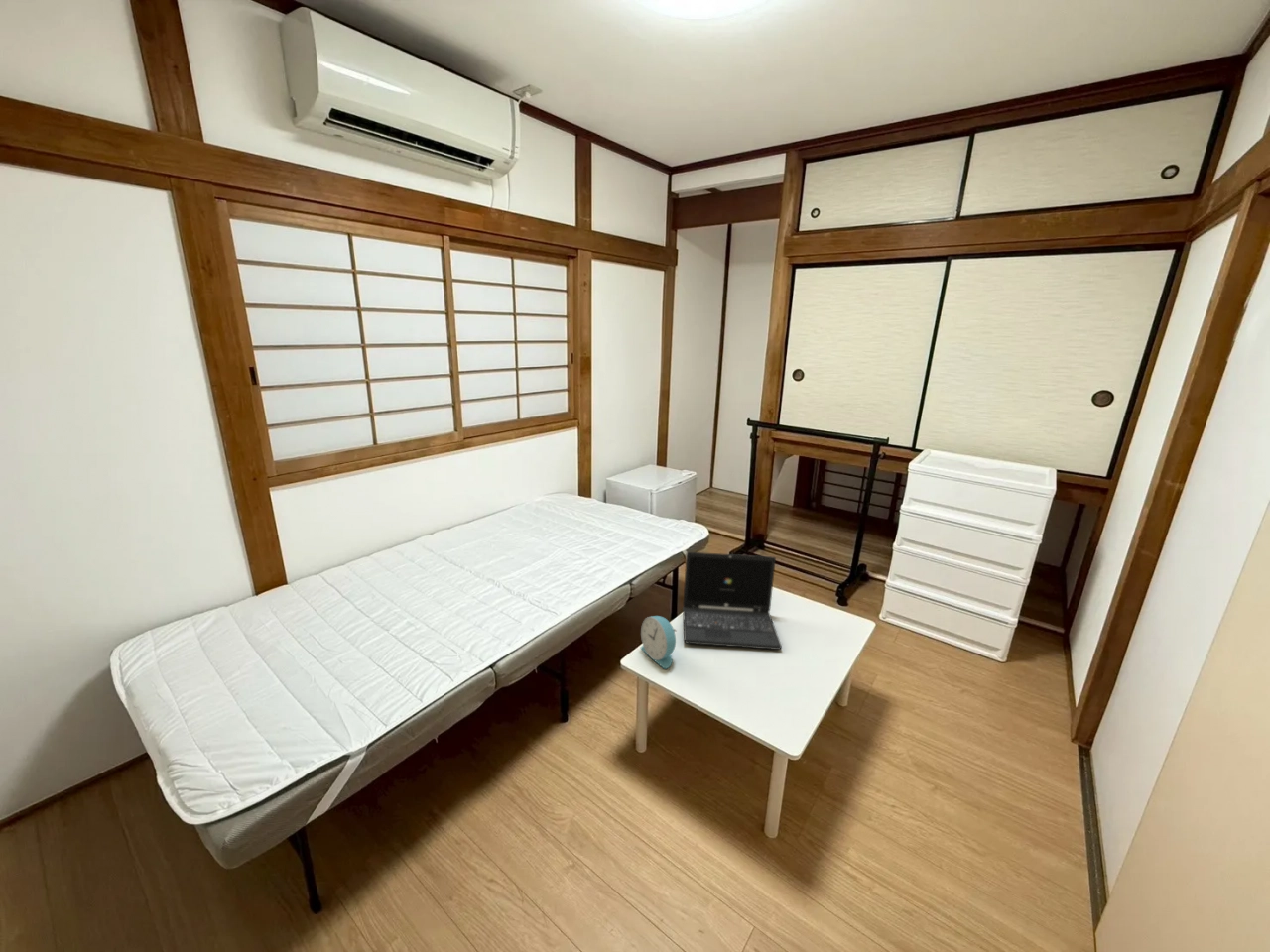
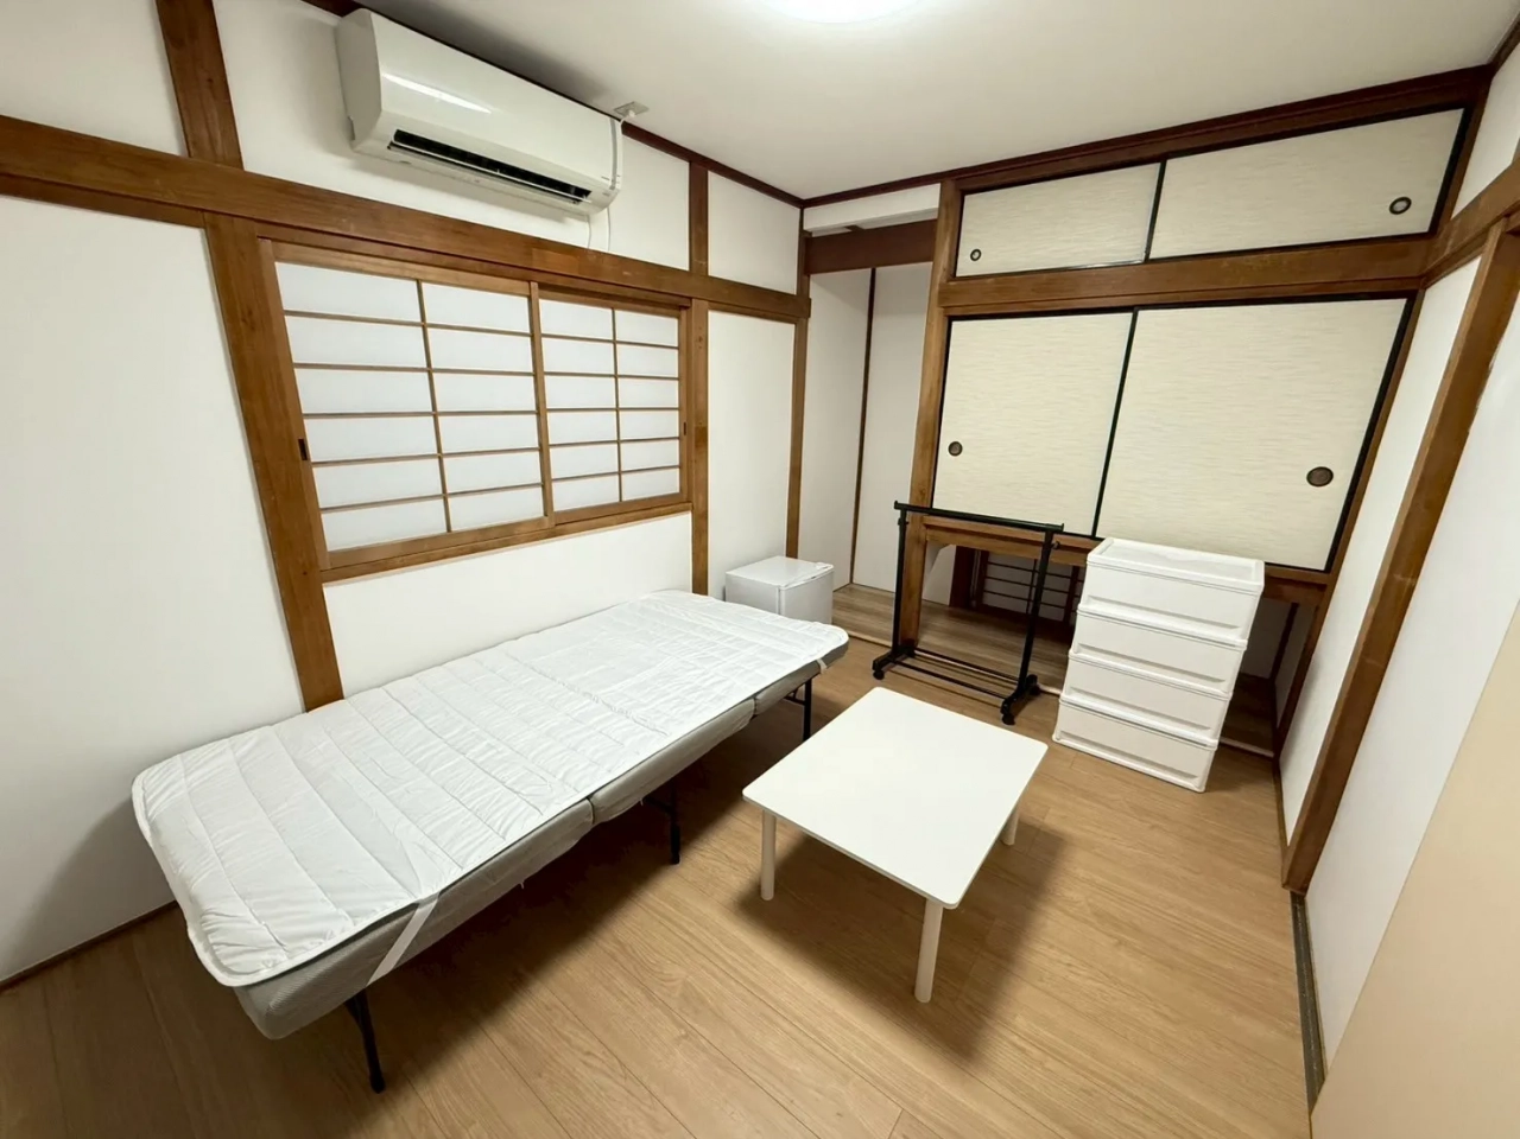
- laptop (731, 598)
- alarm clock (660, 636)
